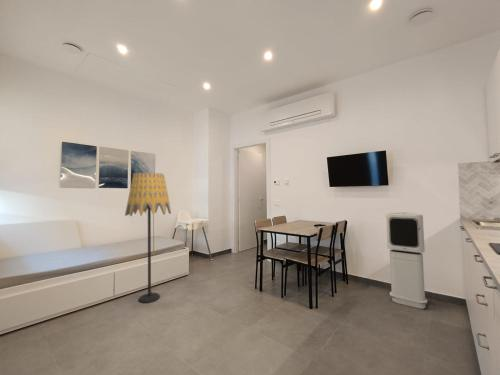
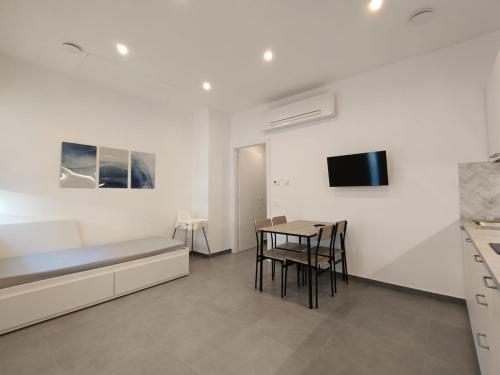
- floor lamp (149, 235)
- air purifier (407, 256)
